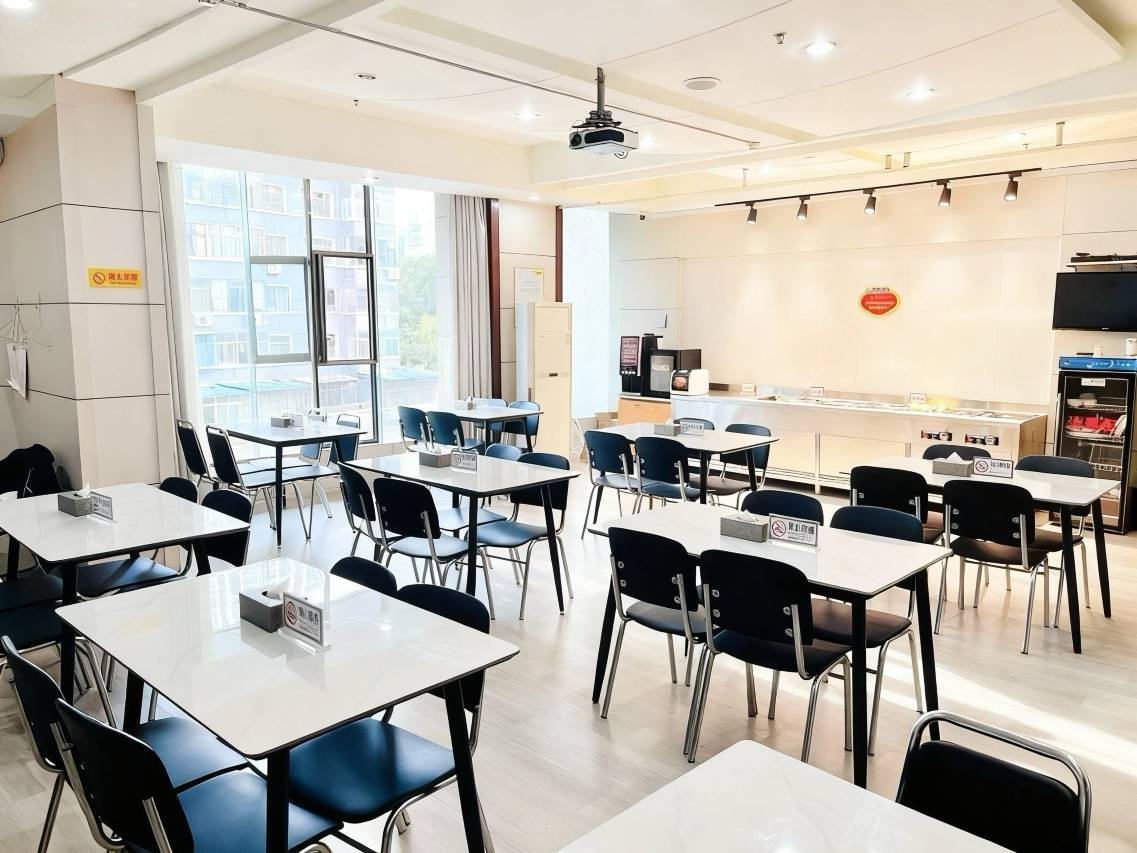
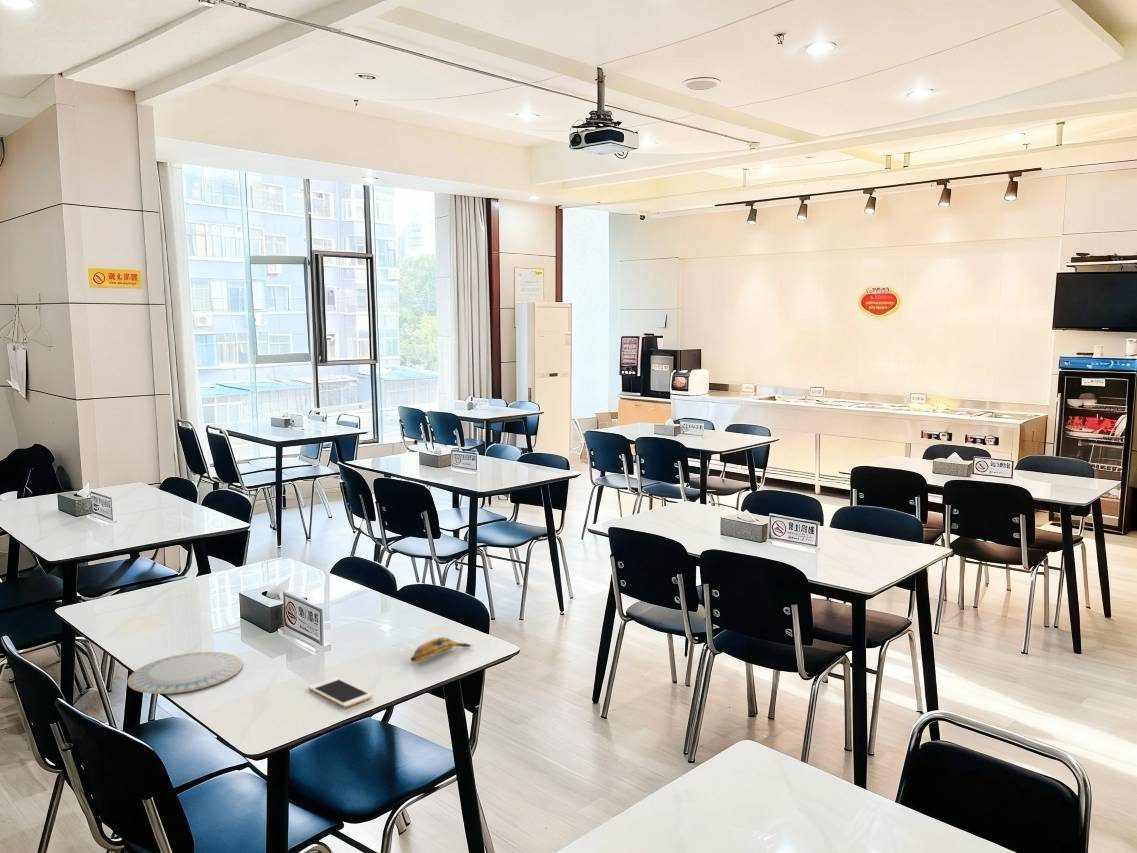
+ banana (438, 646)
+ chinaware (186, 669)
+ cell phone (340, 691)
